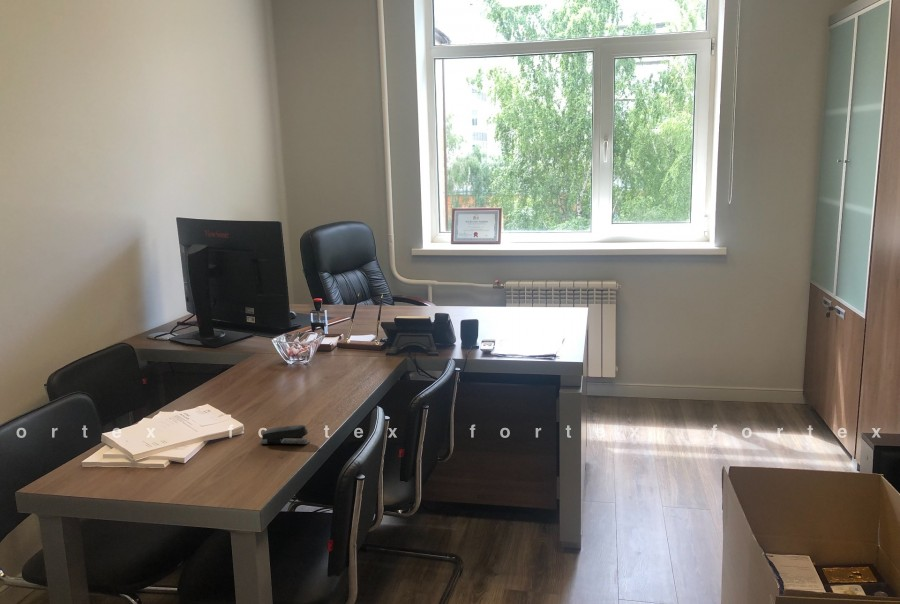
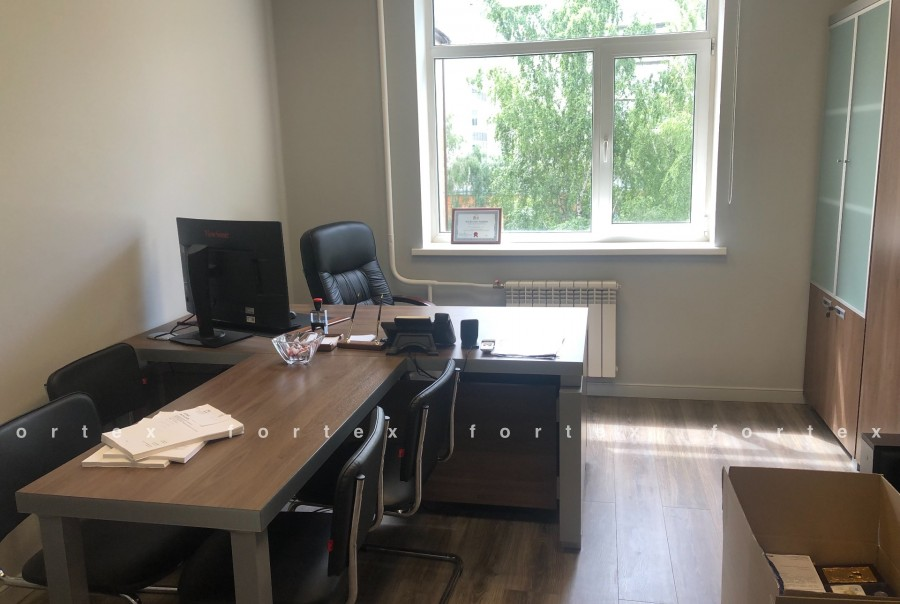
- stapler (283, 433)
